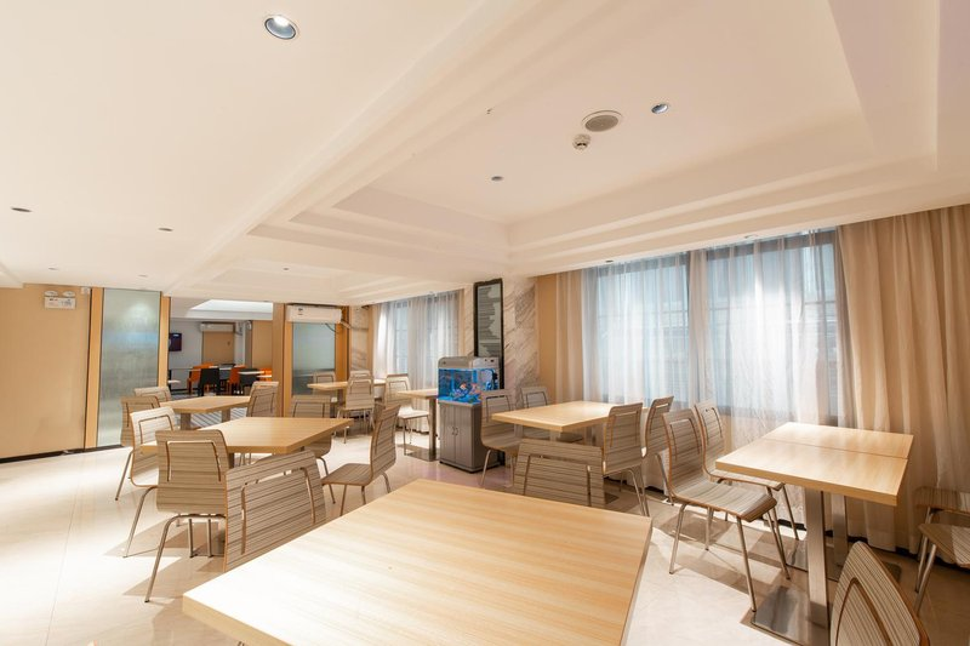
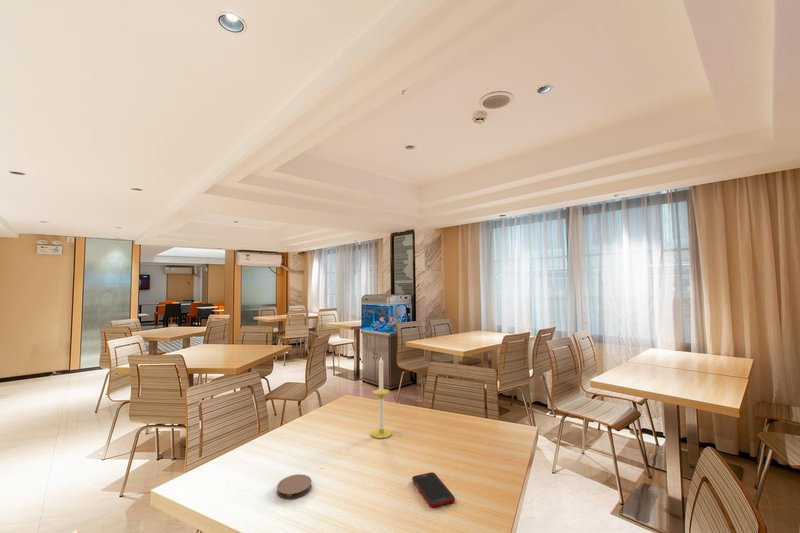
+ cell phone (432, 488)
+ candle (381, 394)
+ coaster (294, 486)
